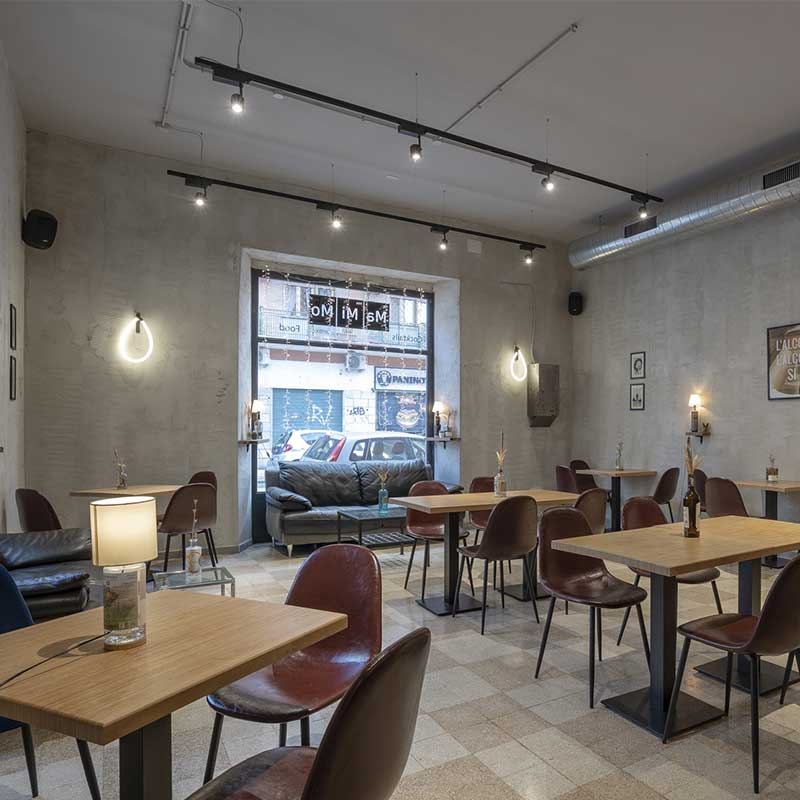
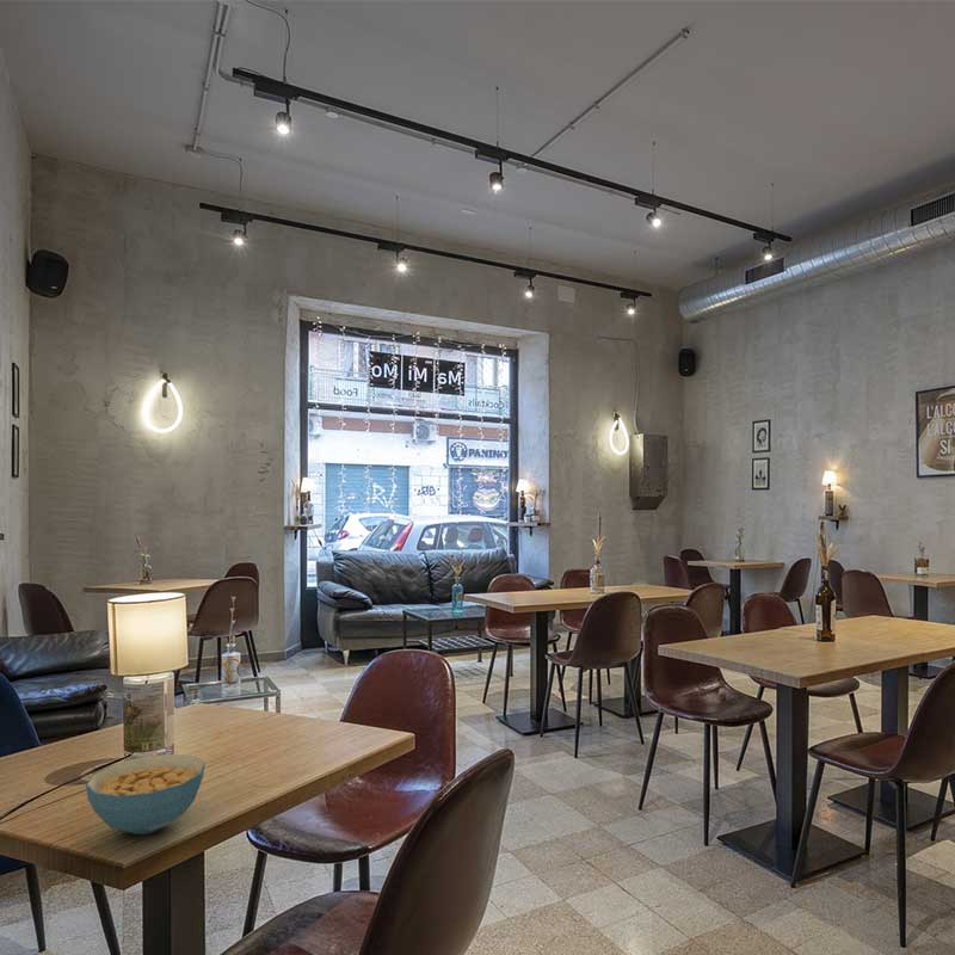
+ cereal bowl (147, 800)
